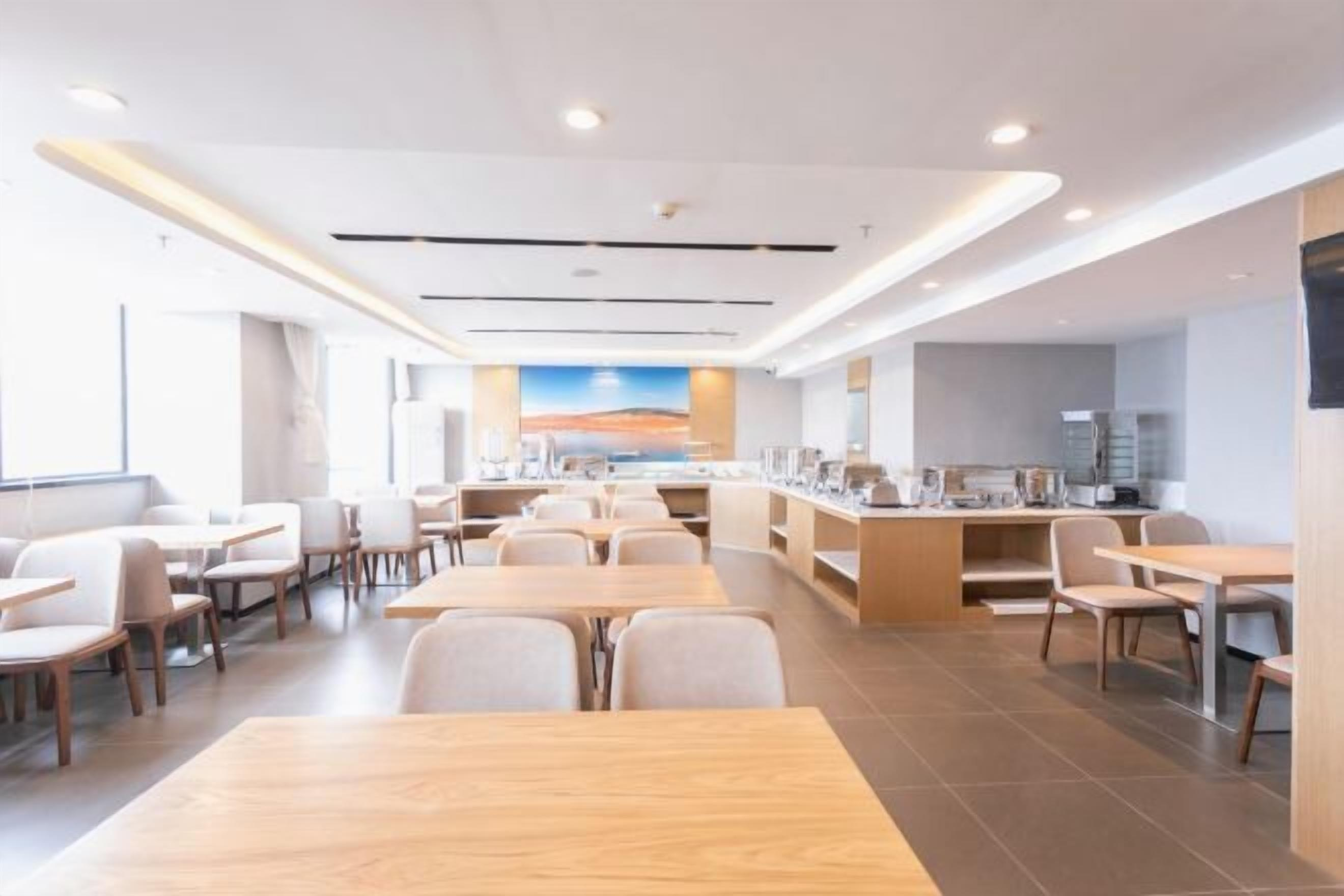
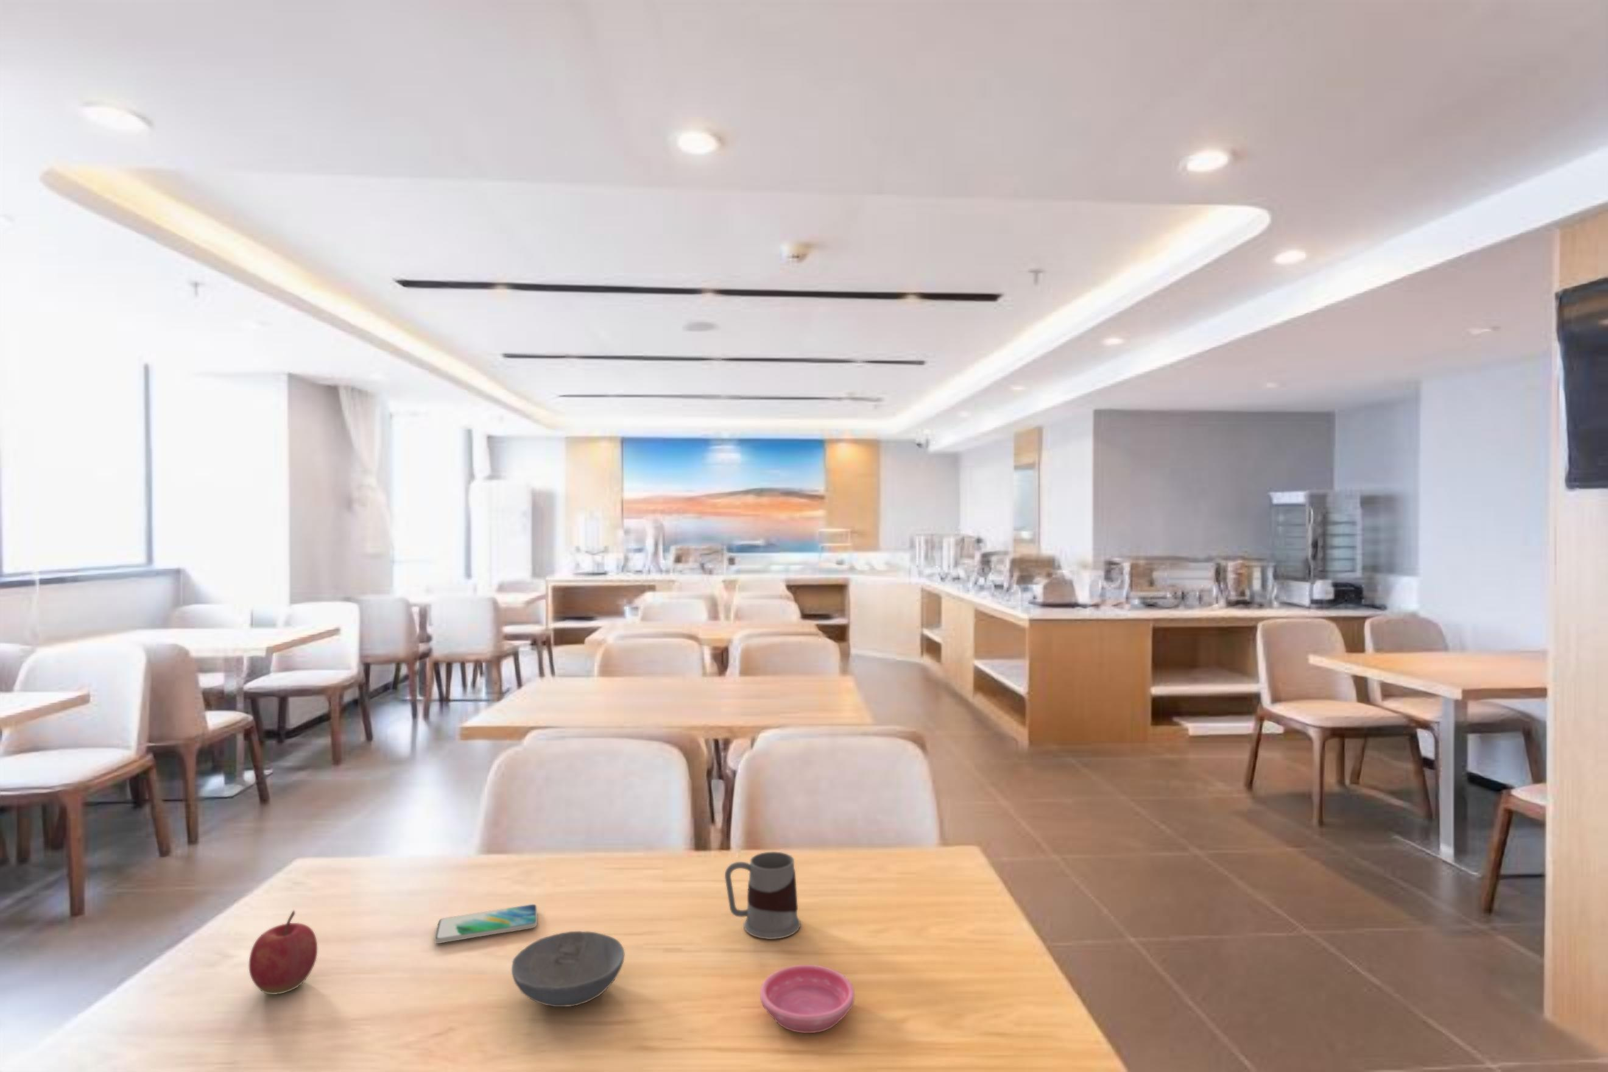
+ apple (284, 950)
+ saucer (808, 1000)
+ smartphone (487, 922)
+ bowl (568, 974)
+ mug (762, 893)
